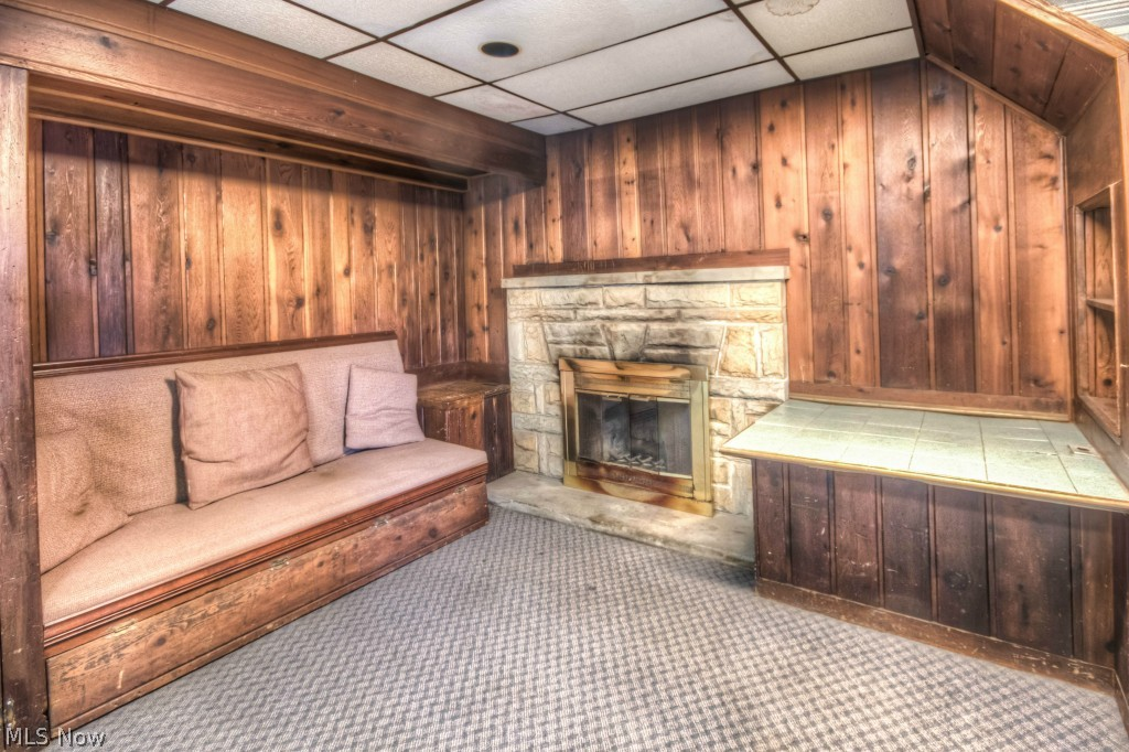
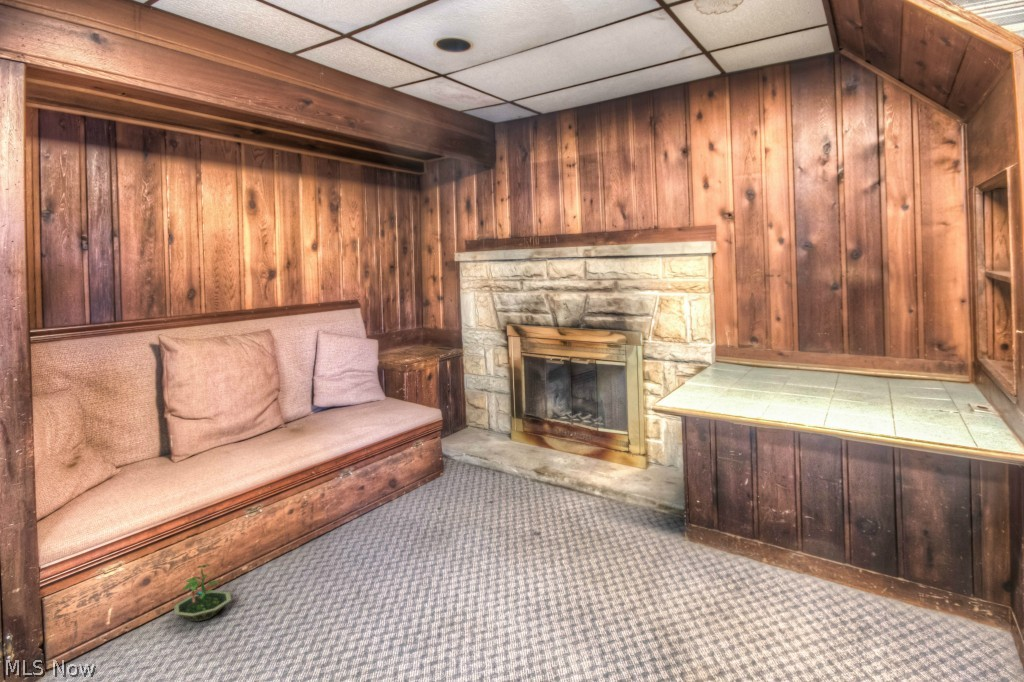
+ terrarium (202, 574)
